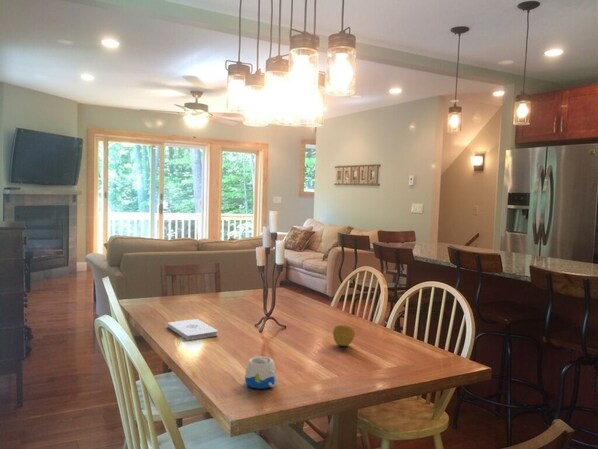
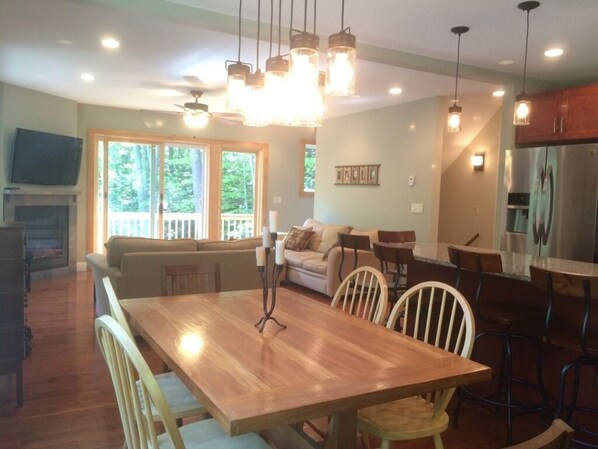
- mug (263, 371)
- apple (343, 334)
- notepad (192, 328)
